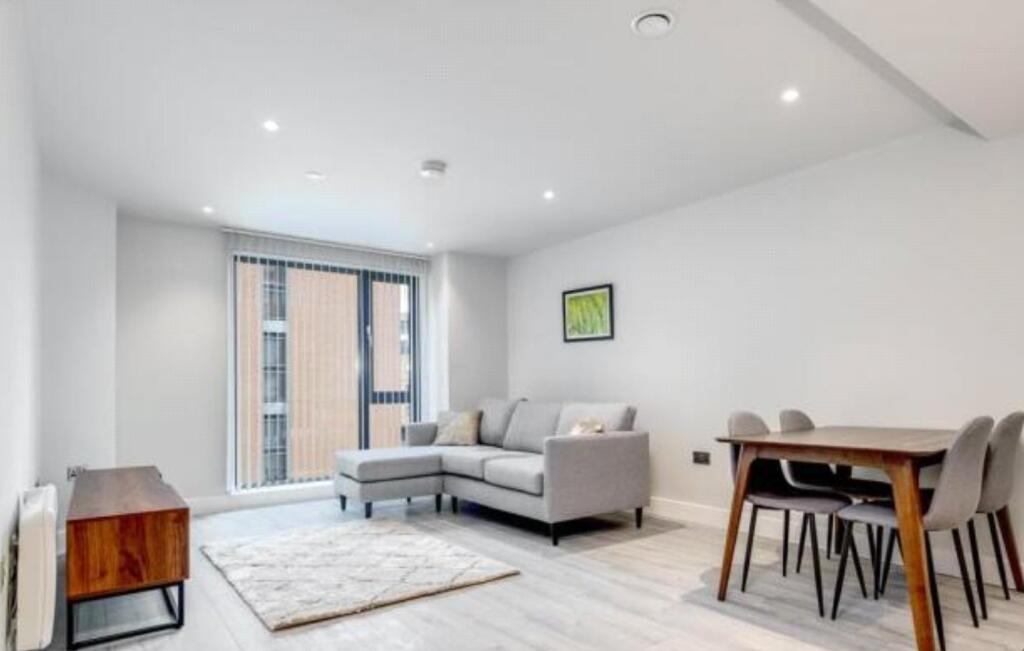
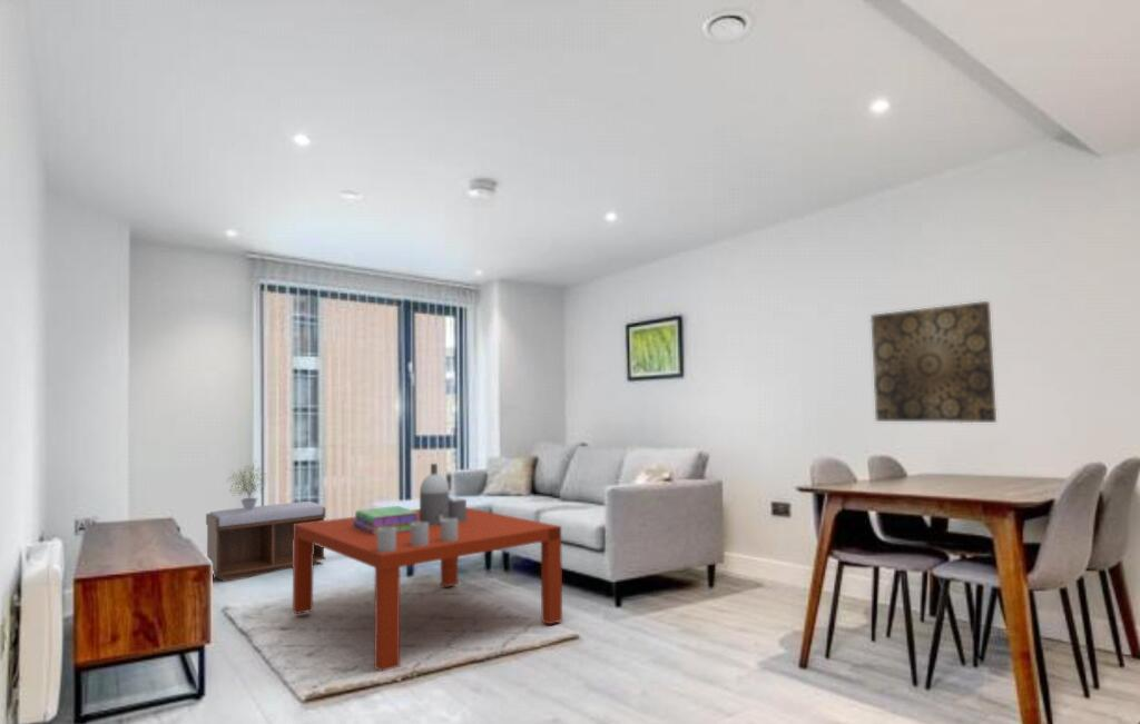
+ bench (266, 538)
+ potted plant (246, 484)
+ wall art (928, 365)
+ coffee table (423, 540)
+ stack of books (386, 519)
